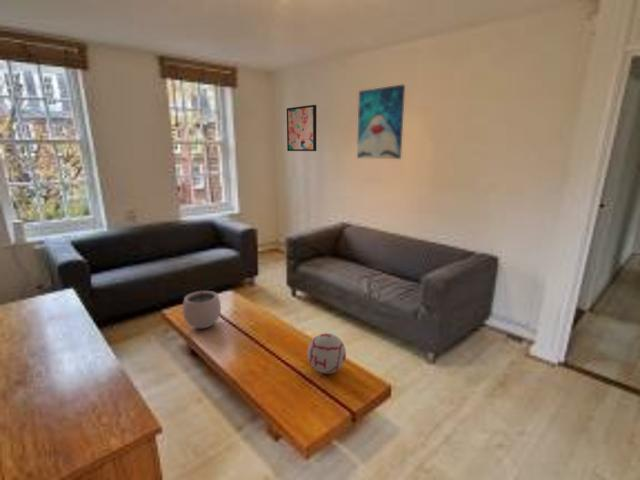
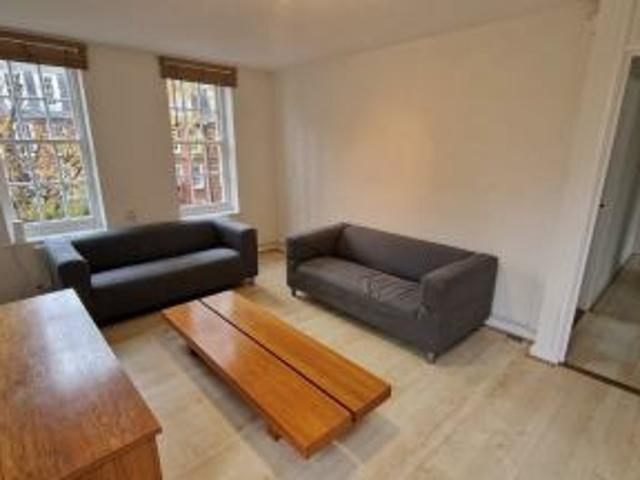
- decorative ball (326, 353)
- wall art (301, 129)
- wall art (379, 124)
- plant pot (201, 304)
